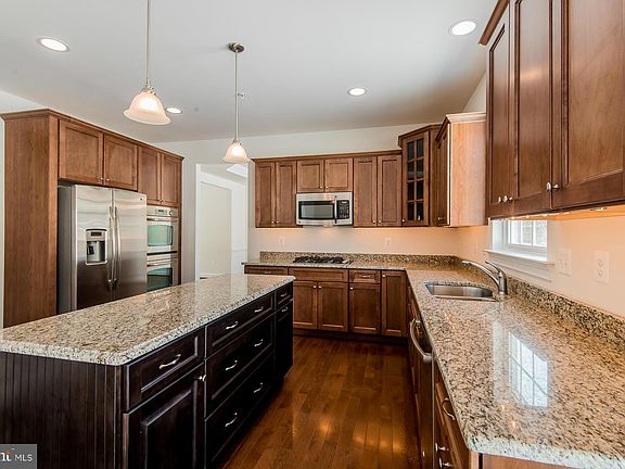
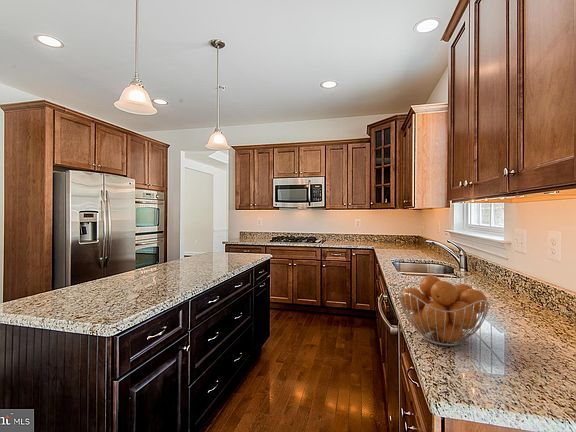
+ fruit basket (441, 308)
